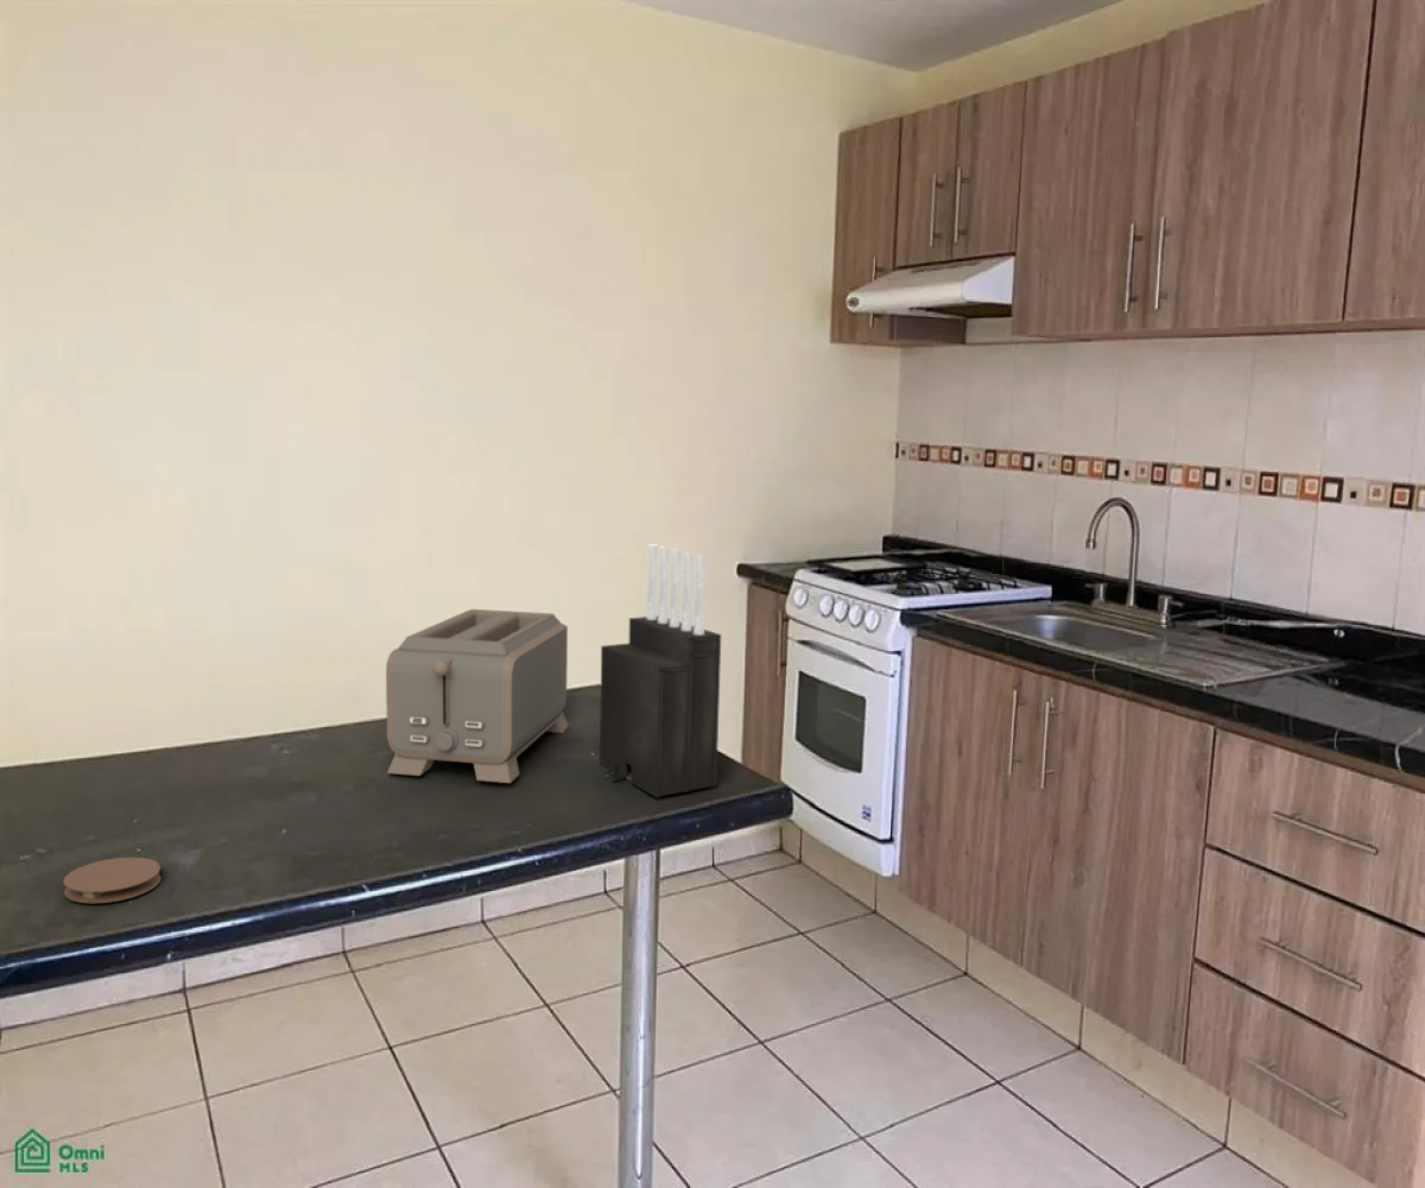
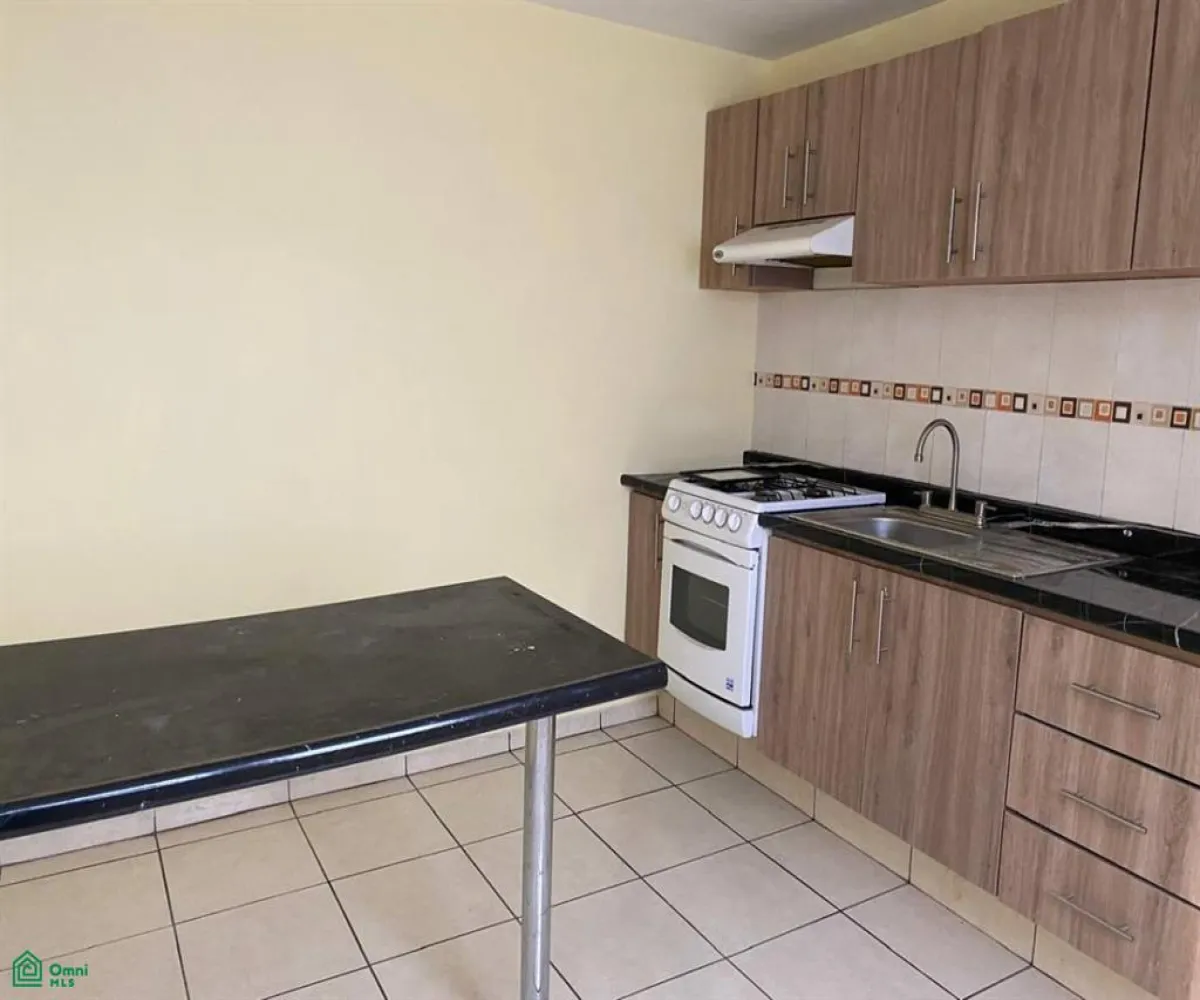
- coaster (113, 879)
- toaster (481, 689)
- knife block (652, 665)
